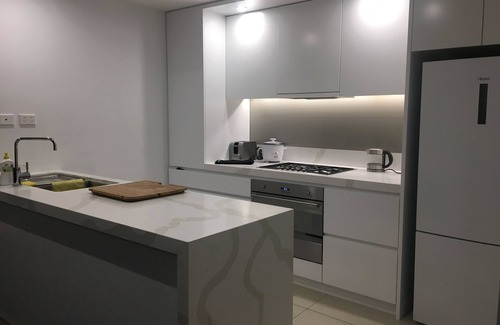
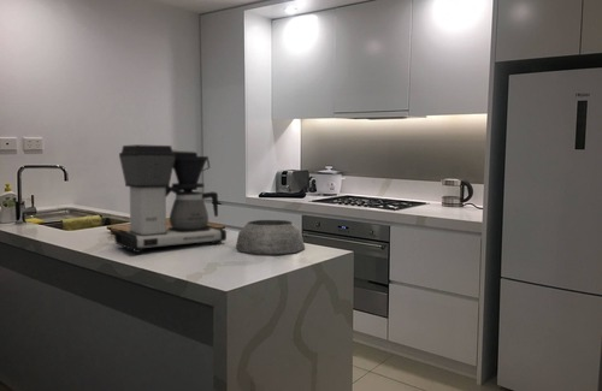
+ plant pot (270, 235)
+ coffee maker (176, 195)
